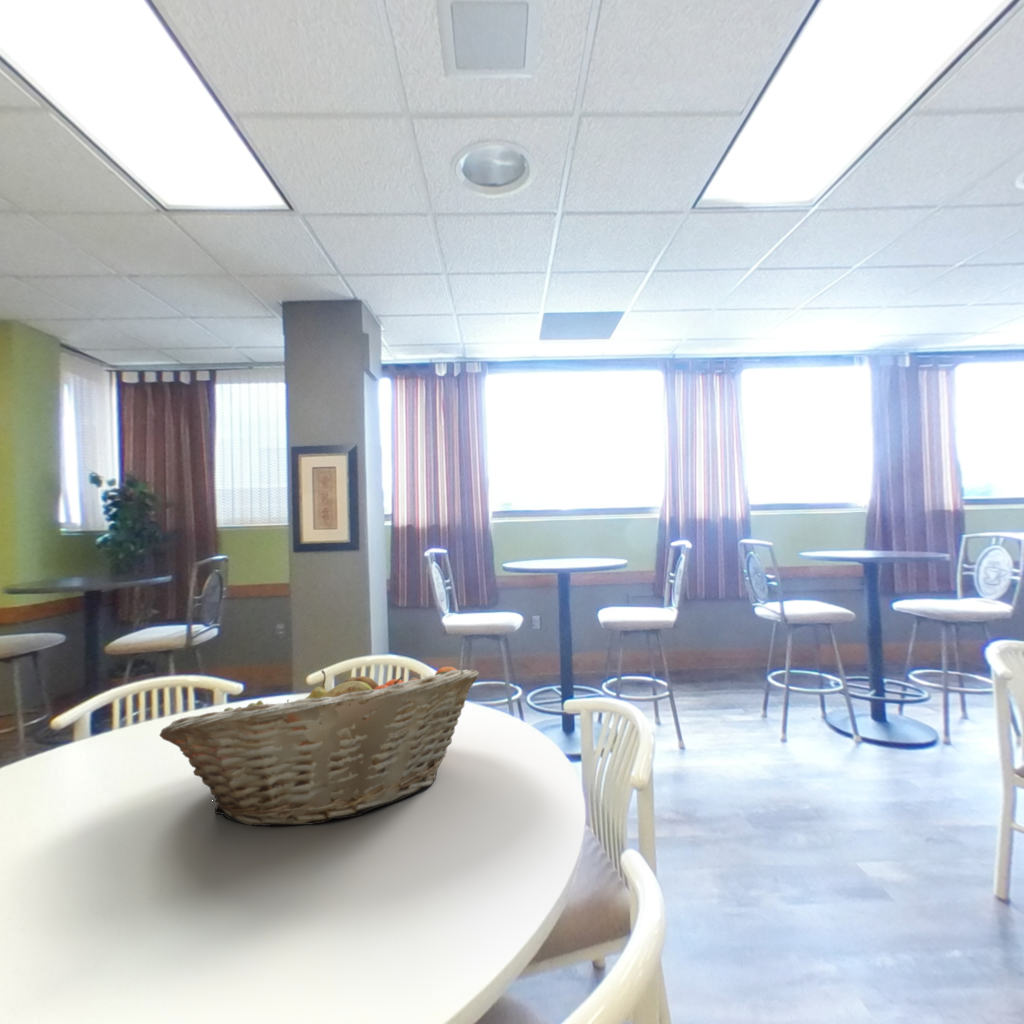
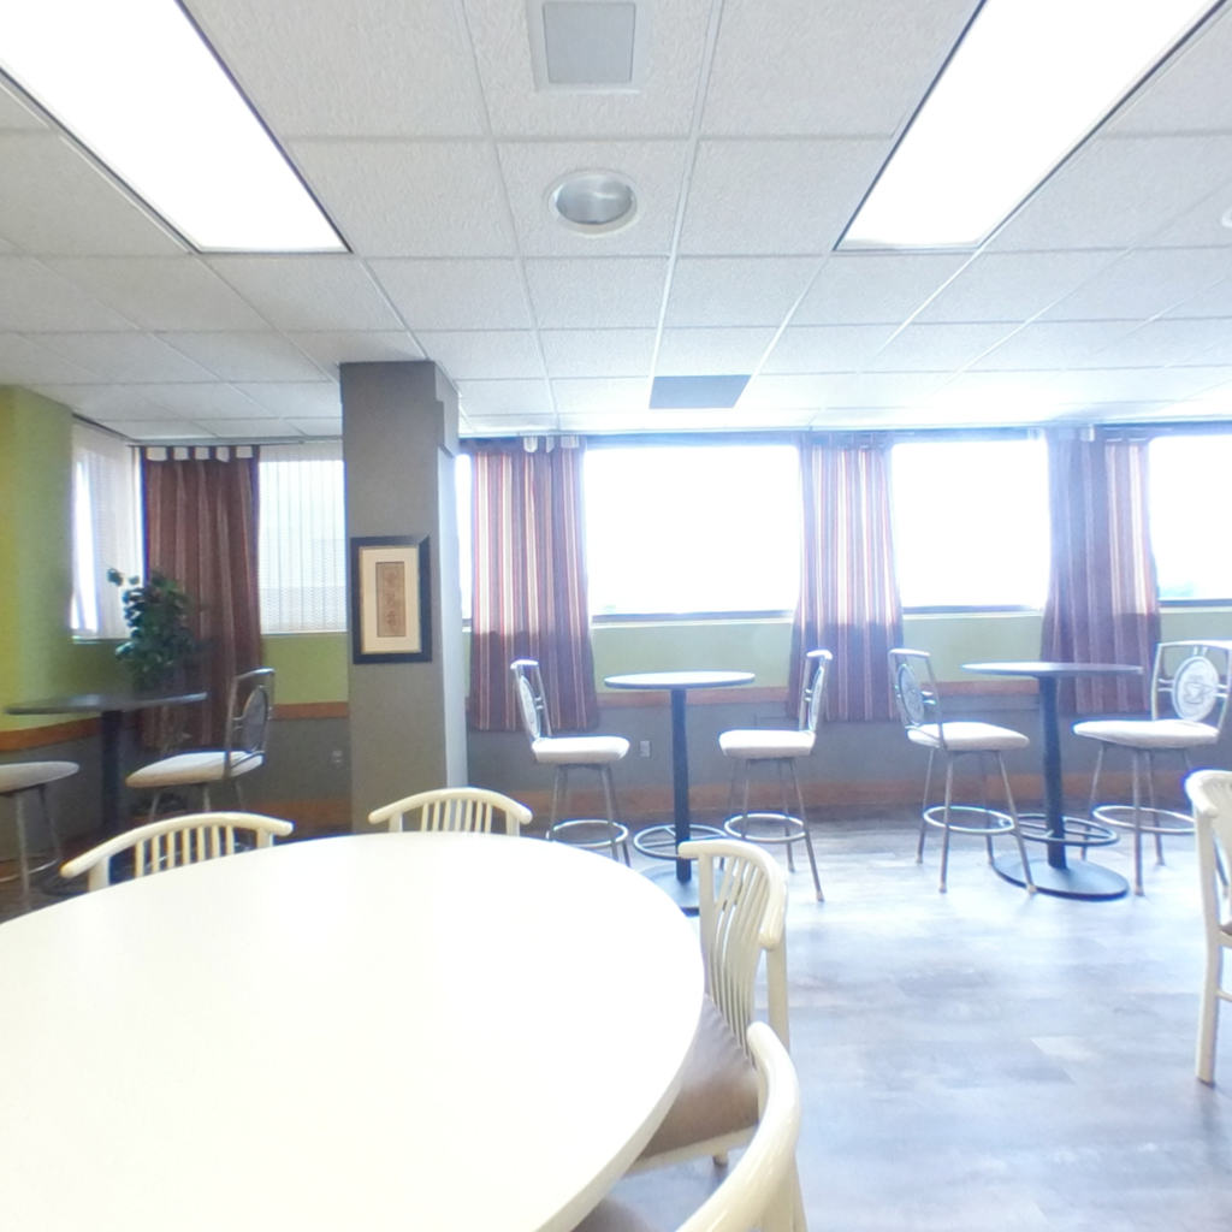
- fruit basket (334, 724)
